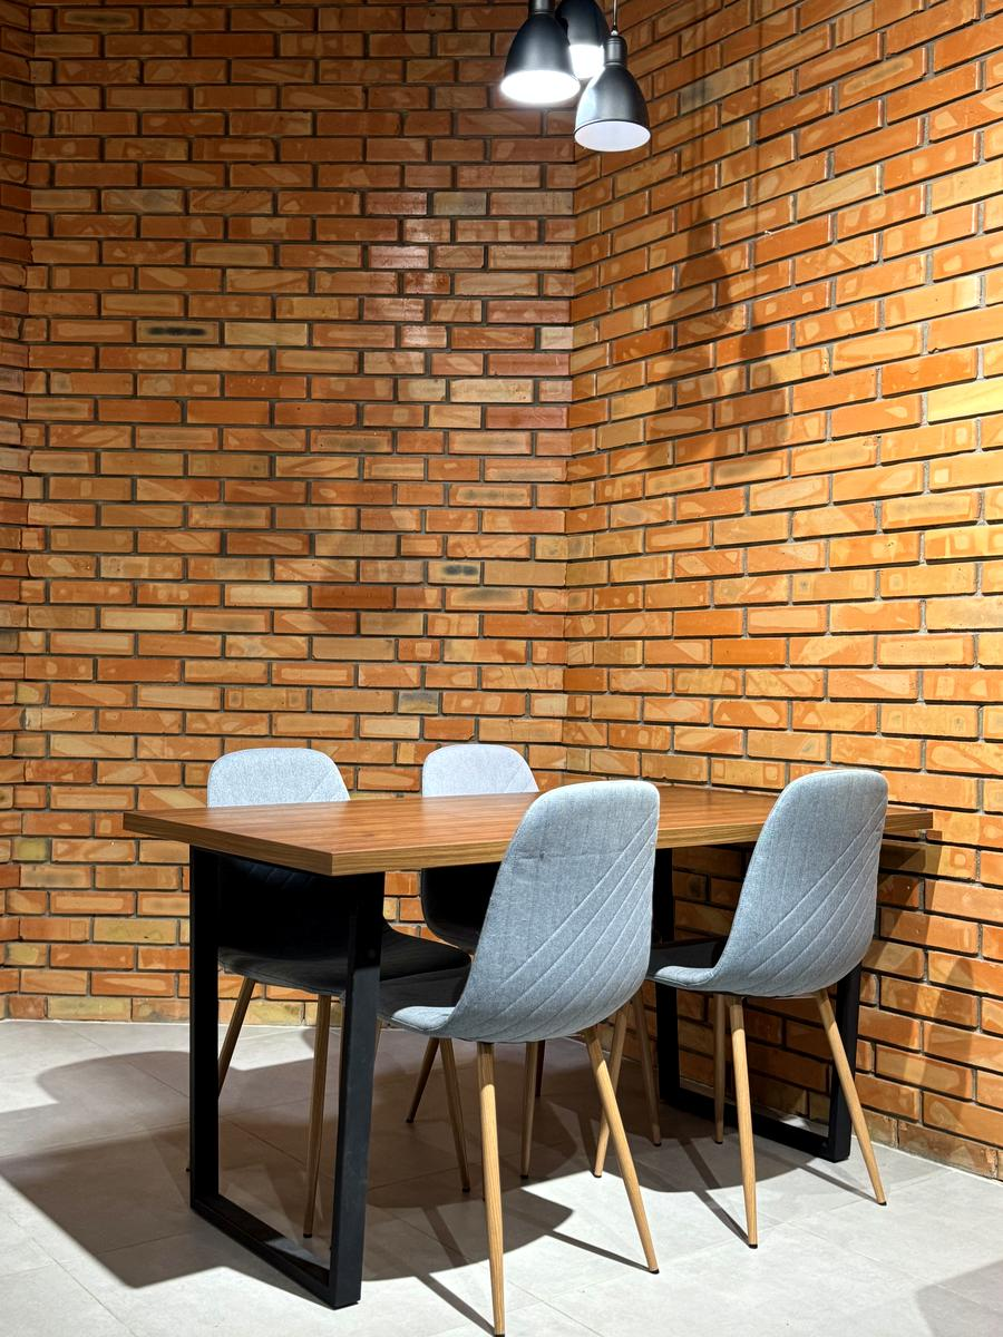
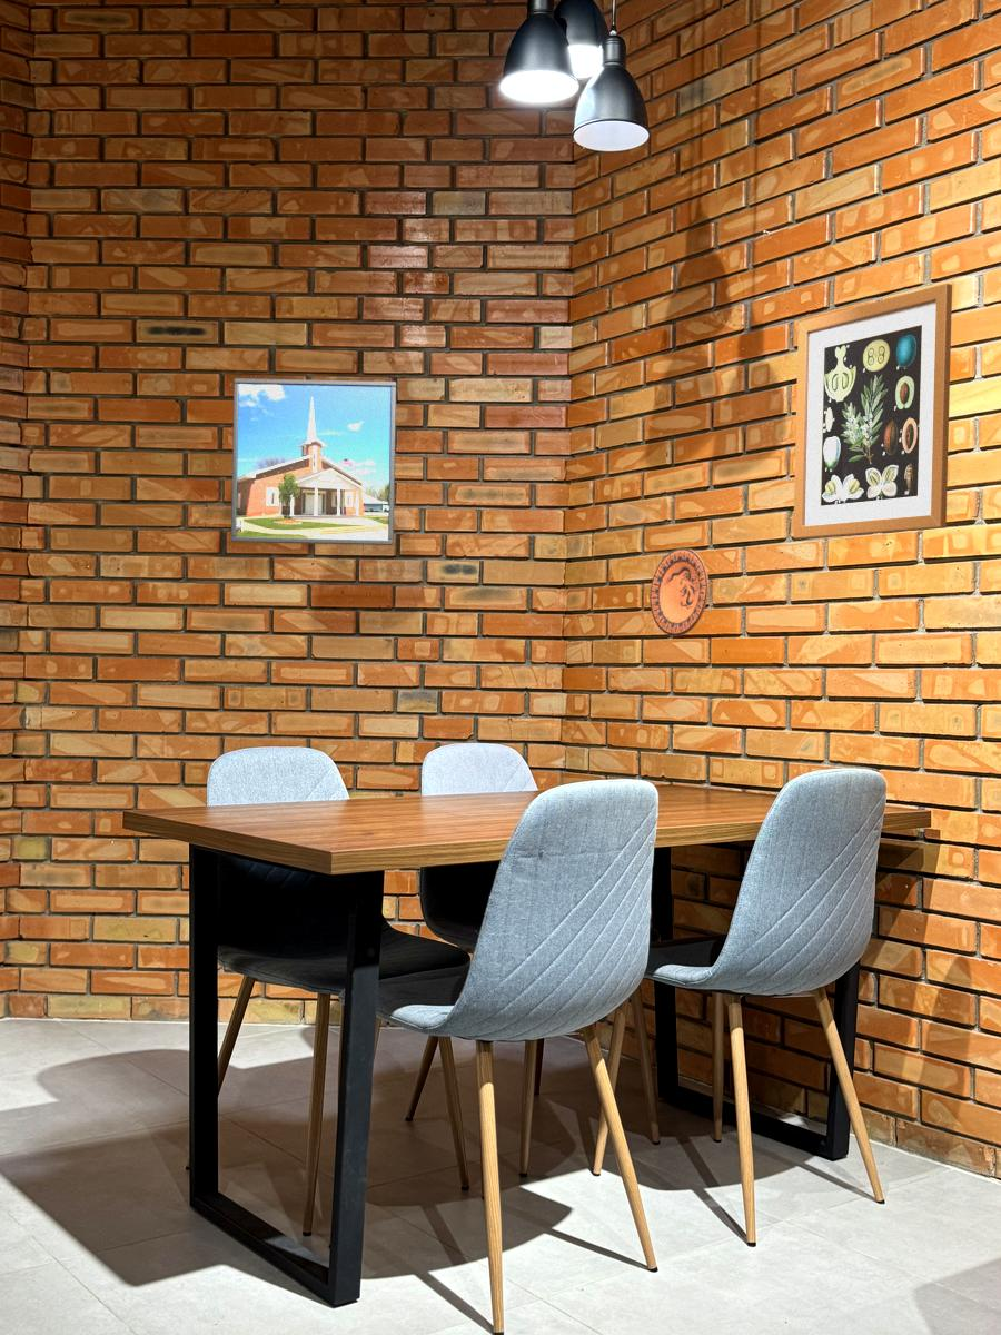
+ wall art (868, 418)
+ decorative plate (680, 592)
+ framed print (314, 462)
